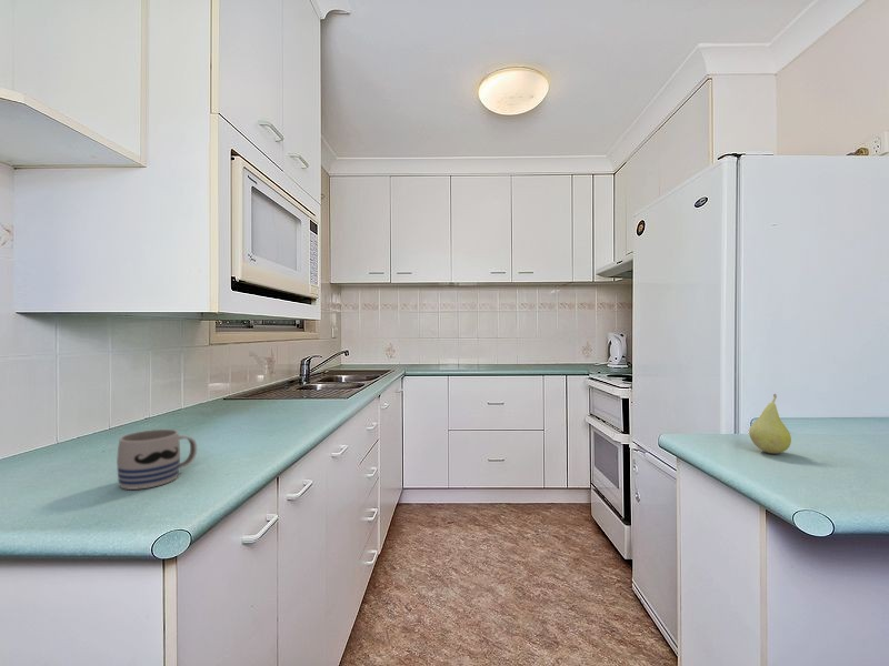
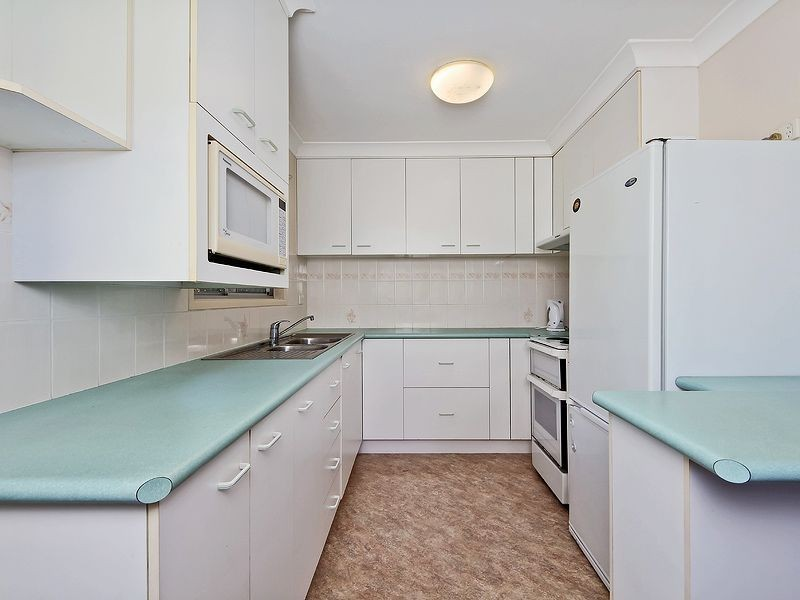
- mug (159, 455)
- fruit (770, 423)
